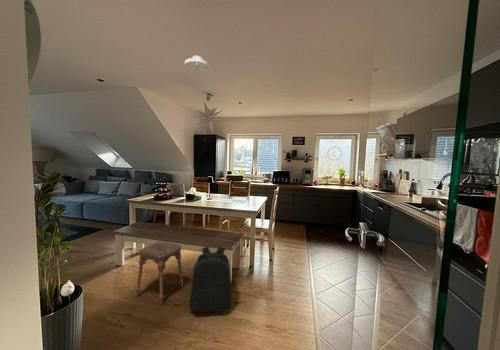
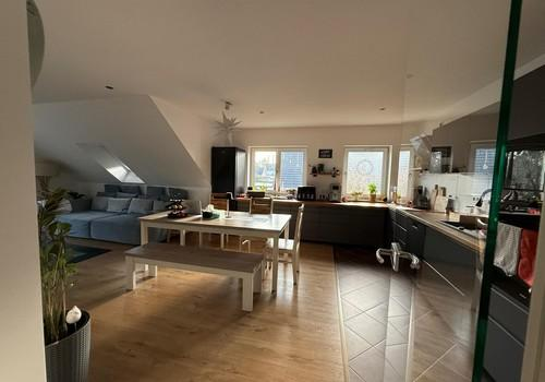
- backpack (212, 276)
- stool (160, 269)
- ceiling light (197, 63)
